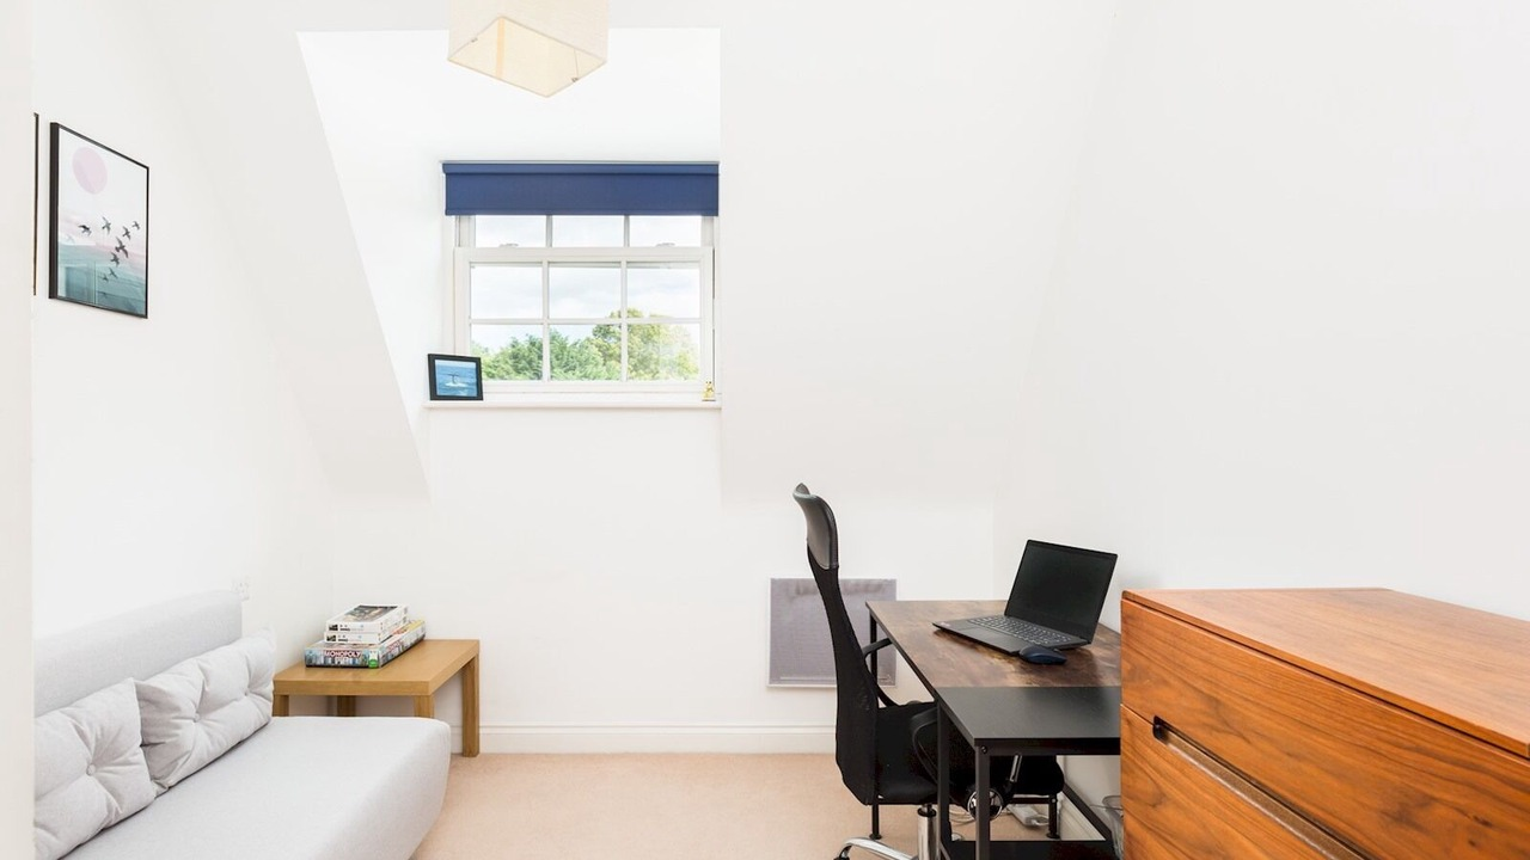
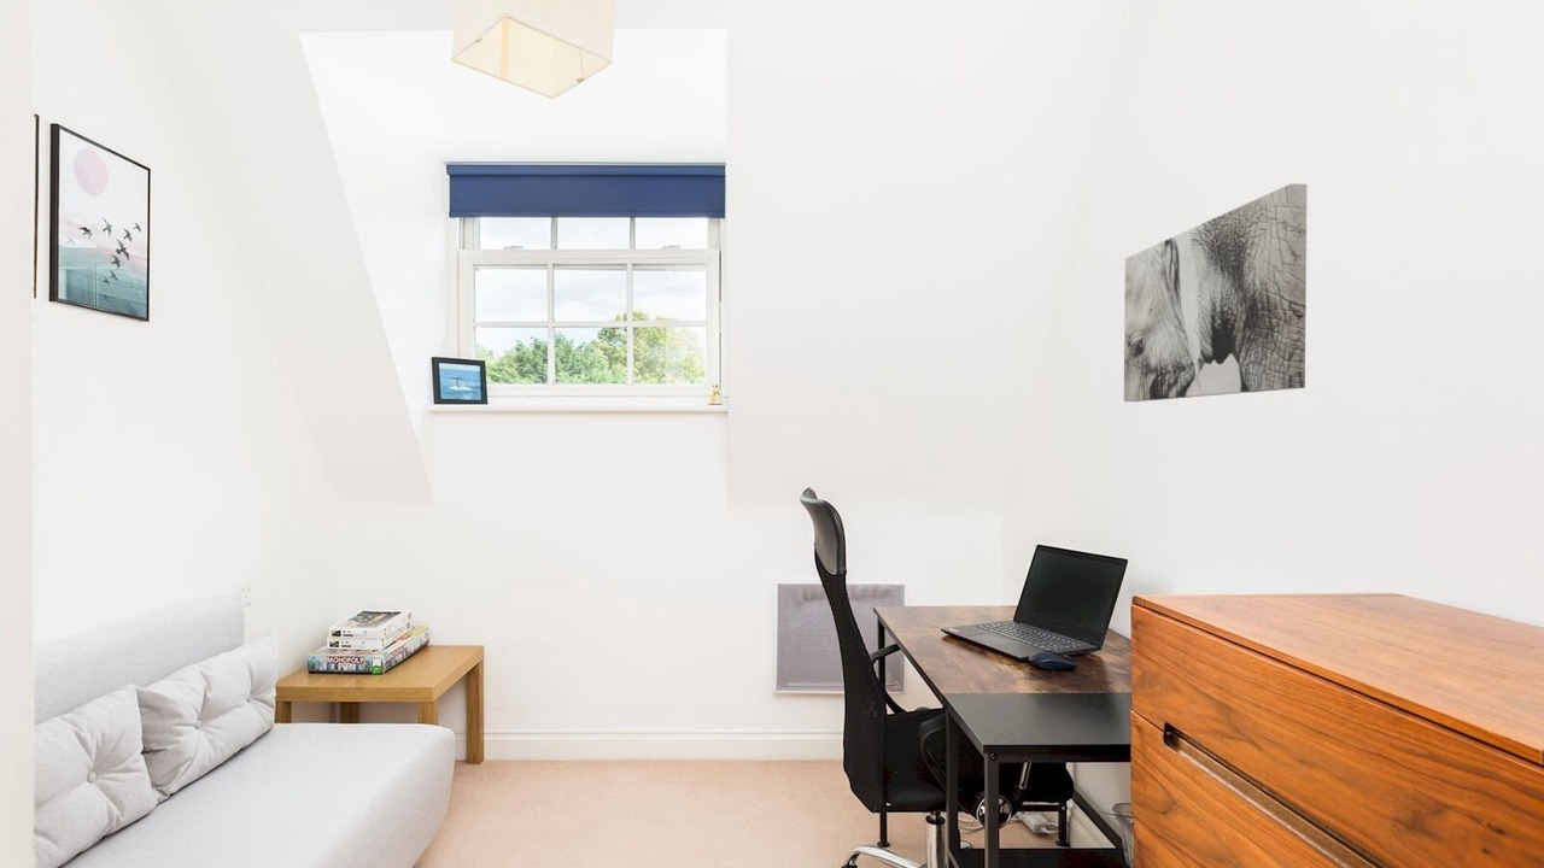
+ wall art (1199, 311)
